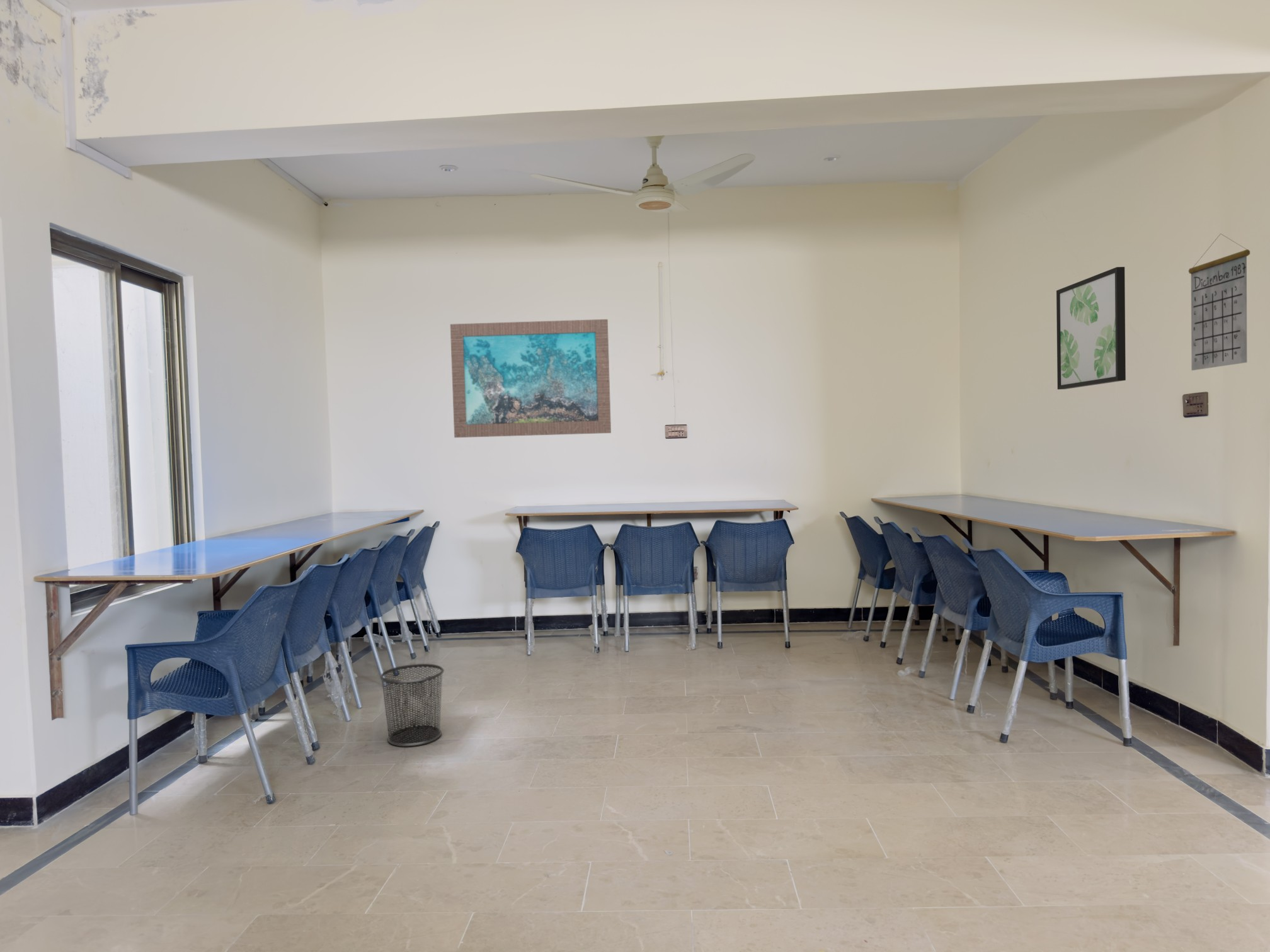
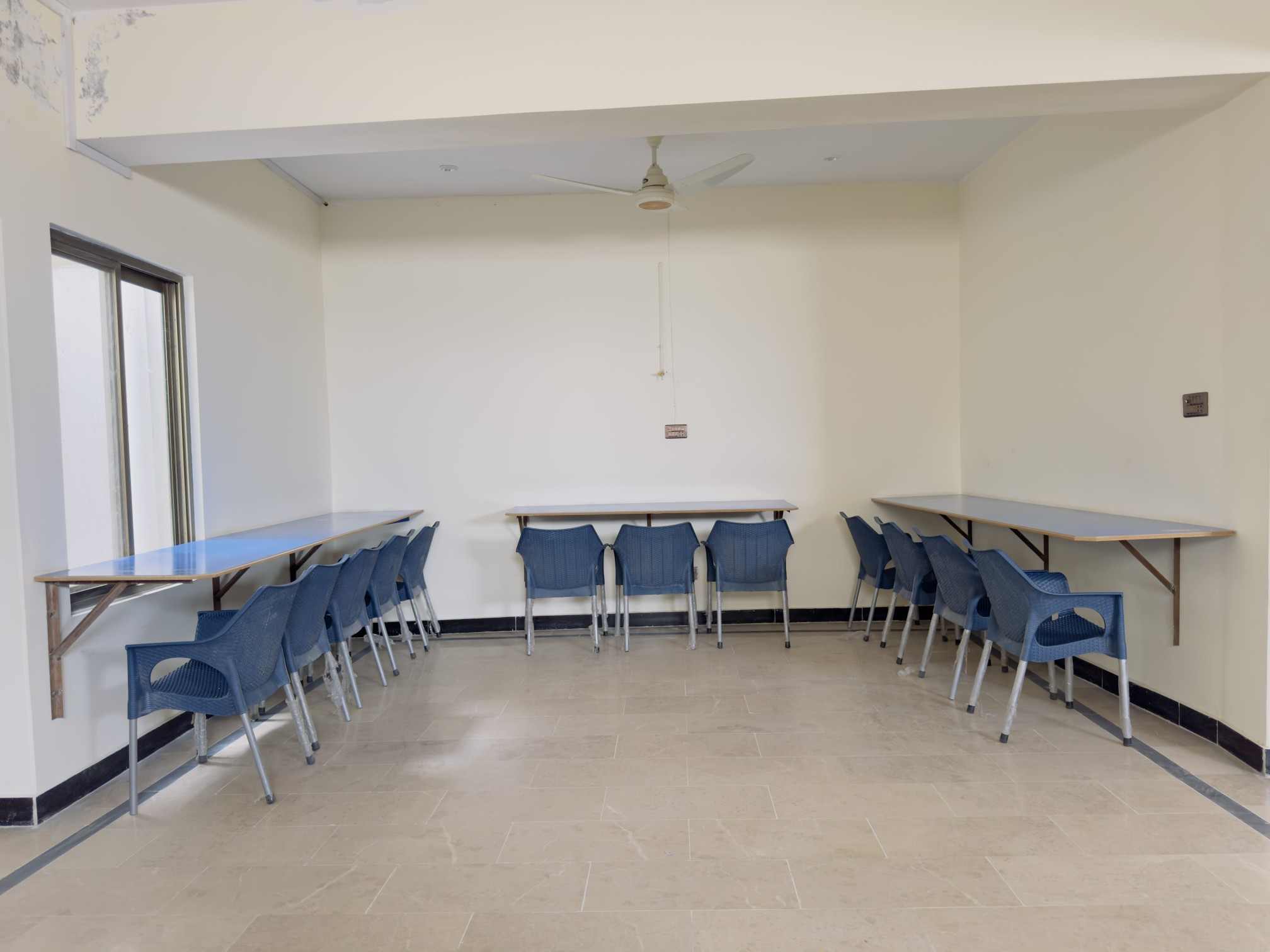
- wall art (1089, 332)
- wall art (530, 378)
- calendar (1218, 300)
- waste bin (413, 704)
